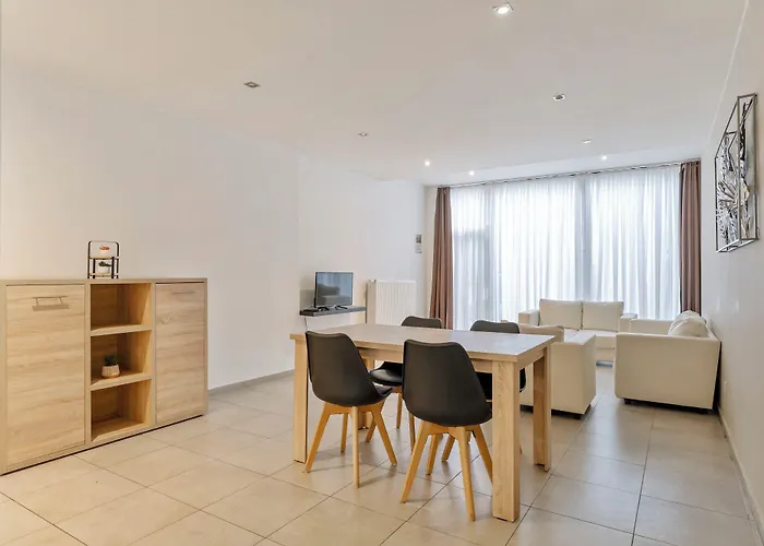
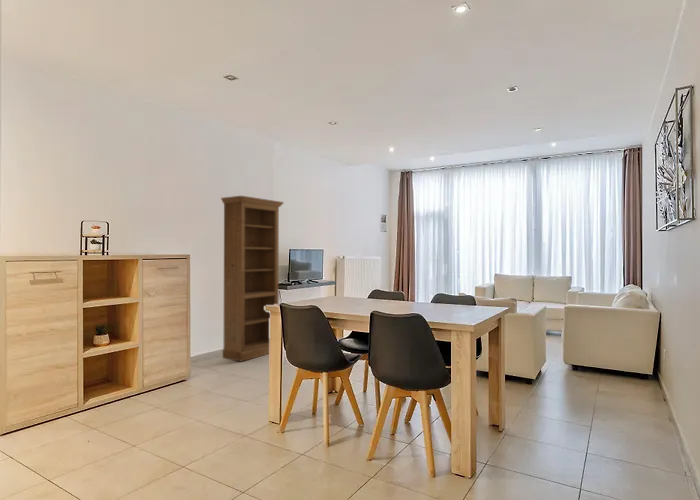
+ bookshelf (253, 277)
